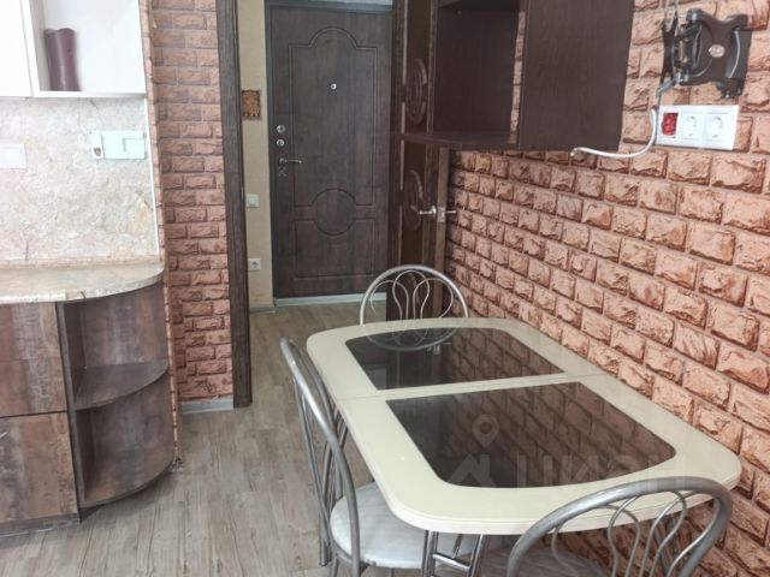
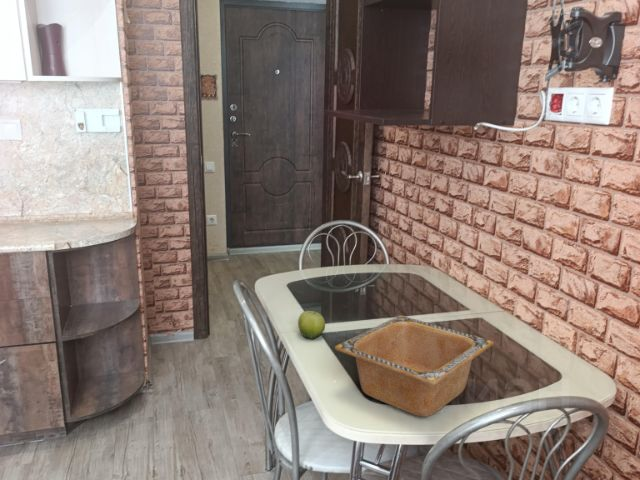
+ serving bowl (413, 367)
+ fruit (311, 323)
